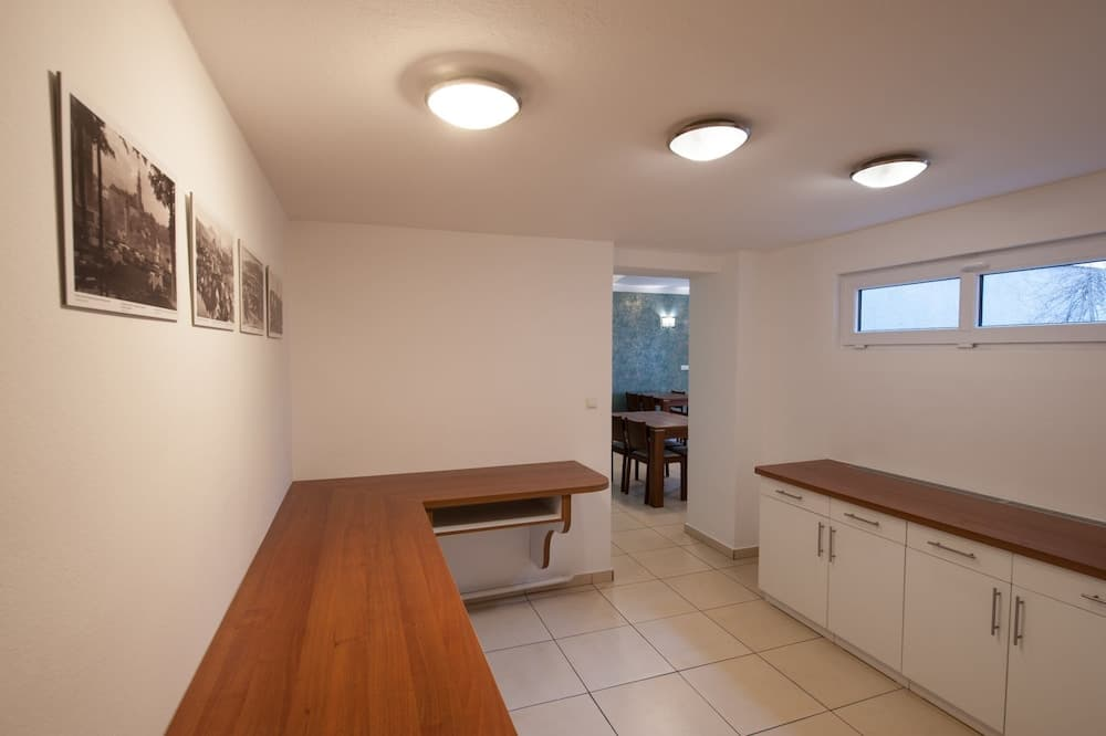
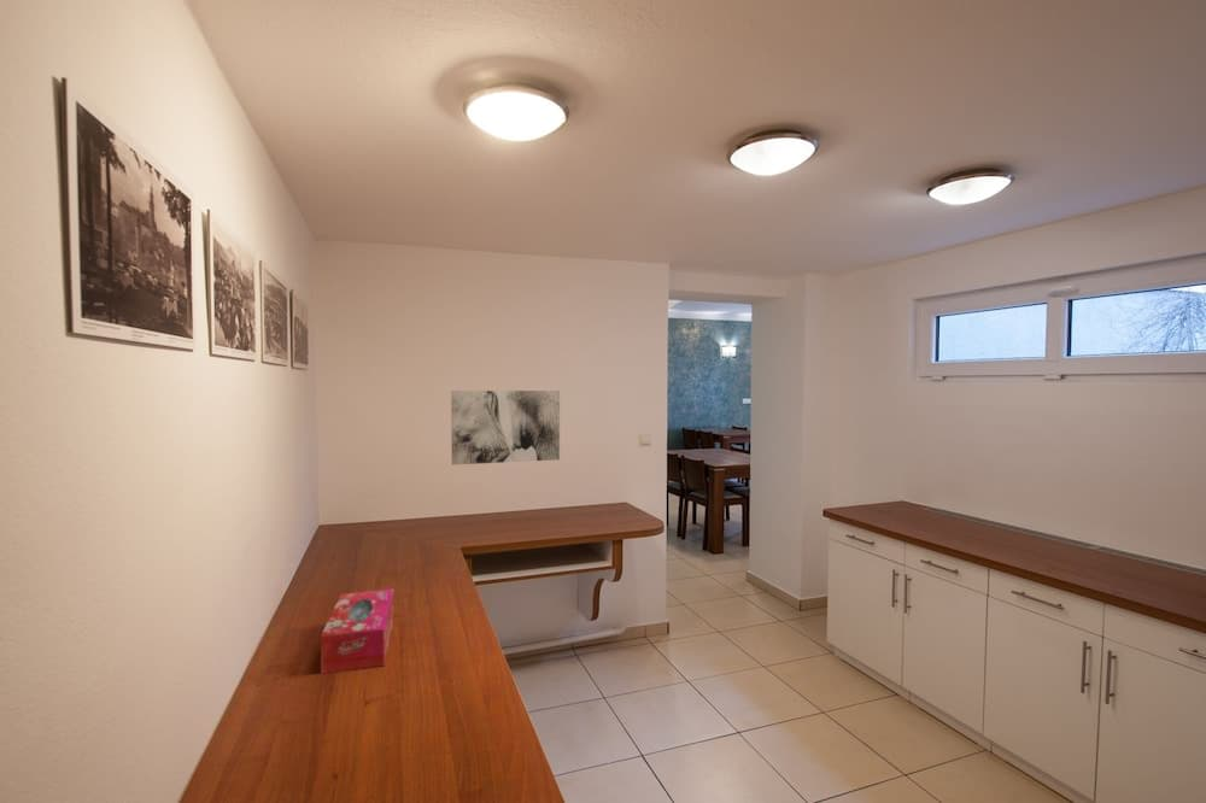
+ tissue box (361, 627)
+ wall art (507, 426)
